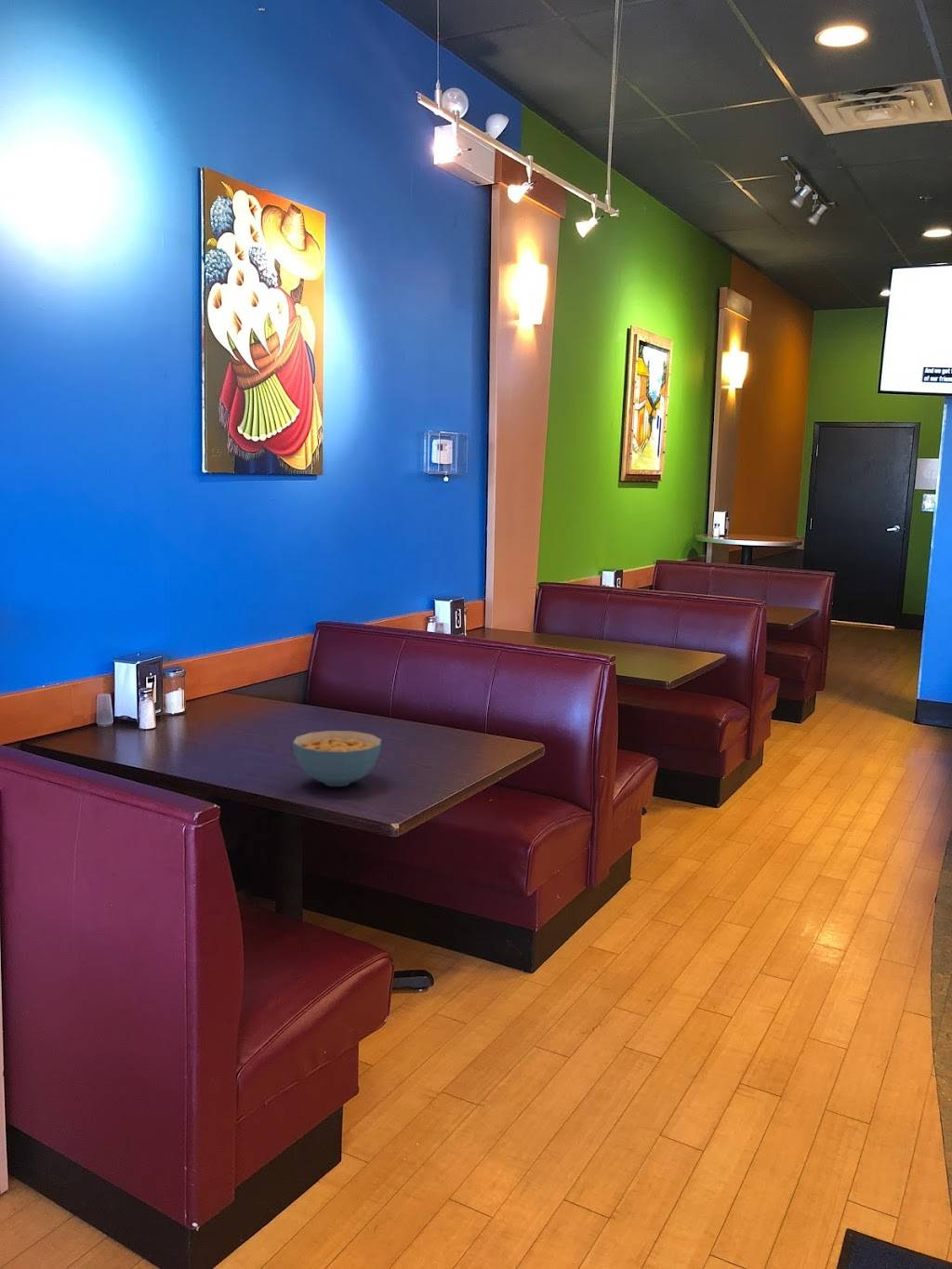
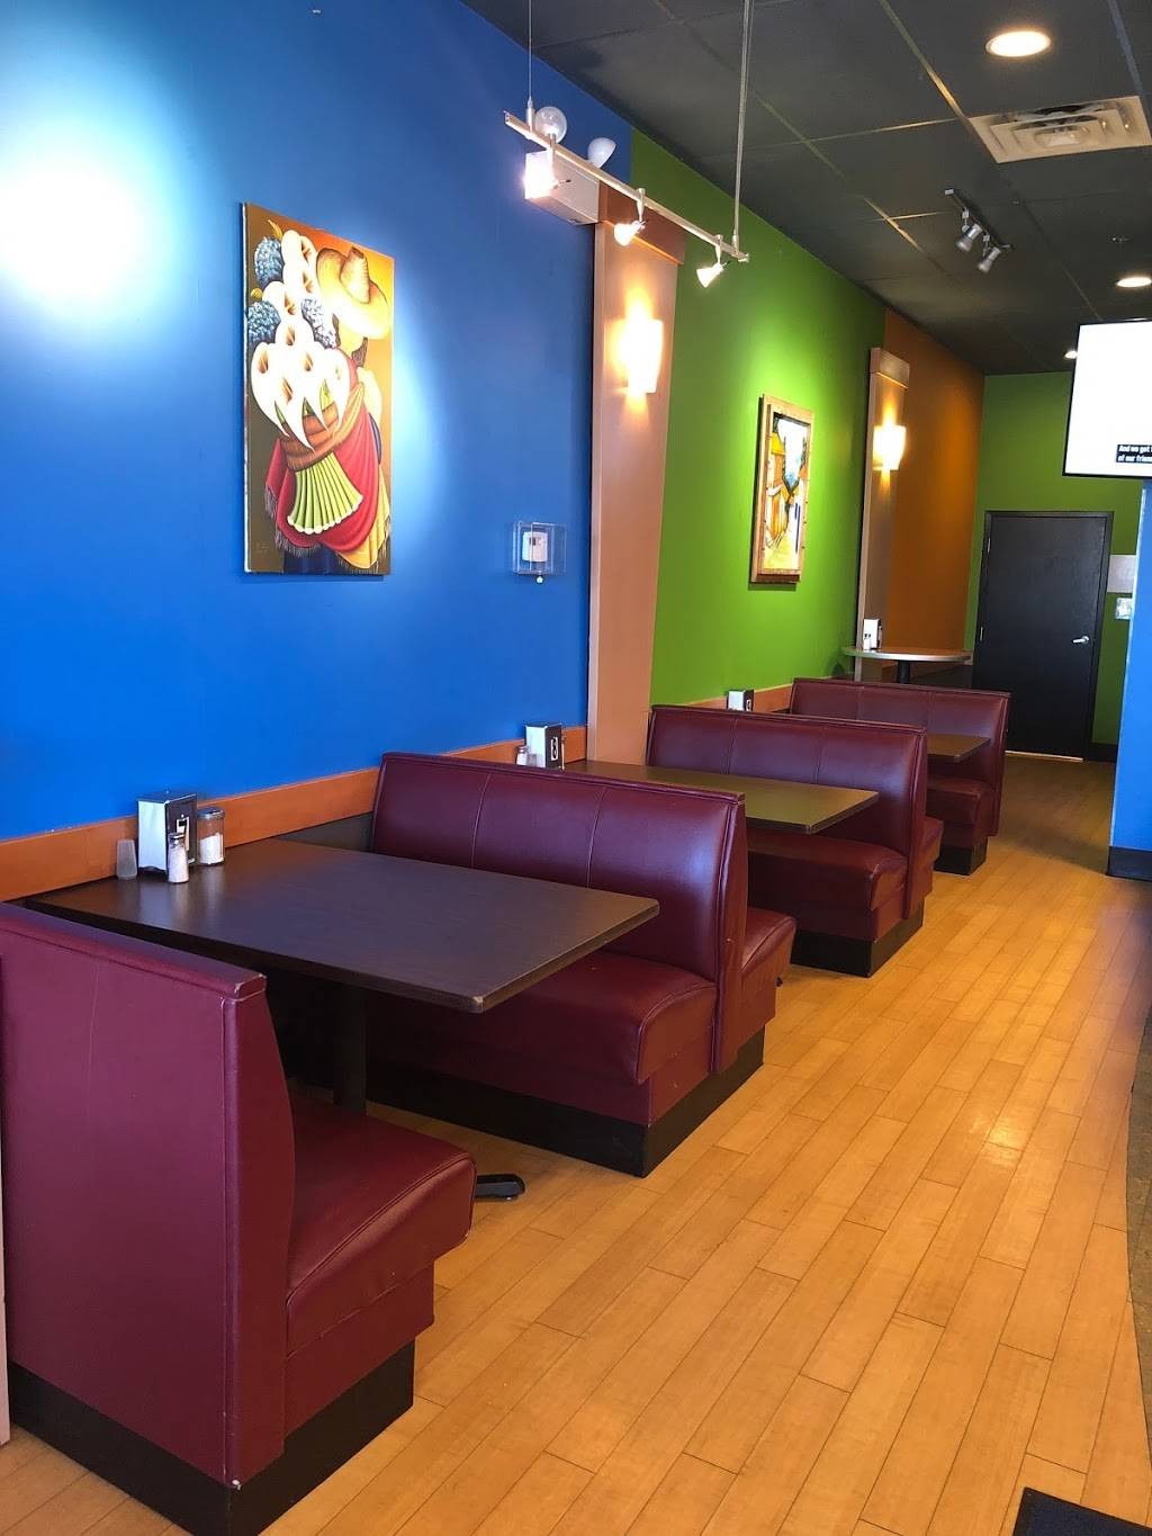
- cereal bowl (337, 761)
